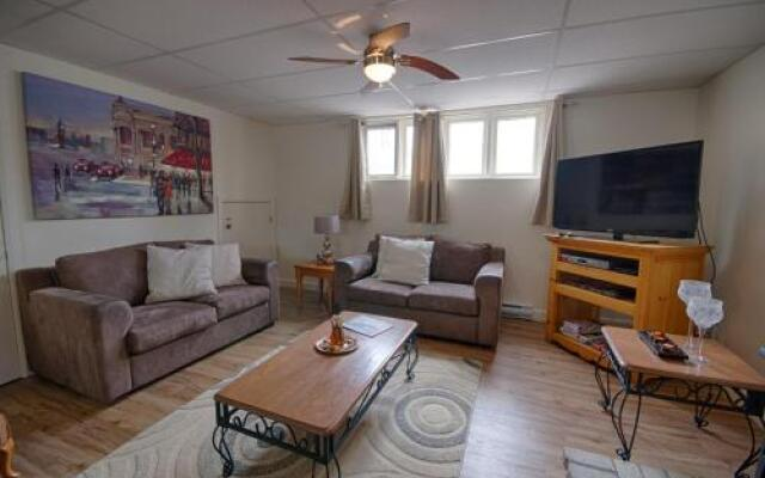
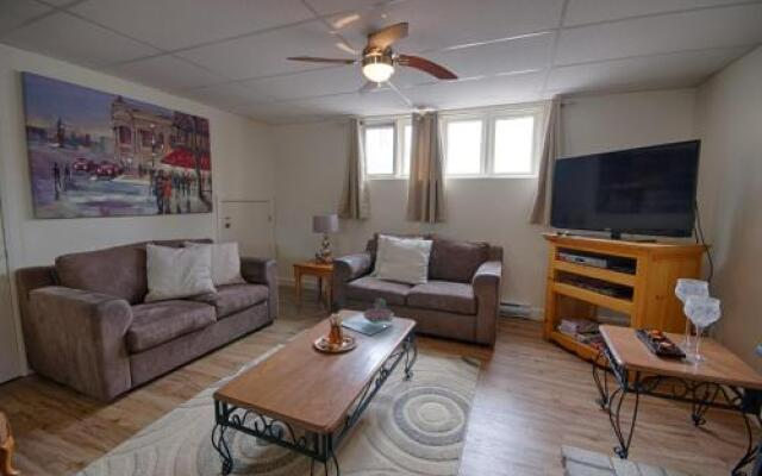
+ succulent planter (374, 314)
